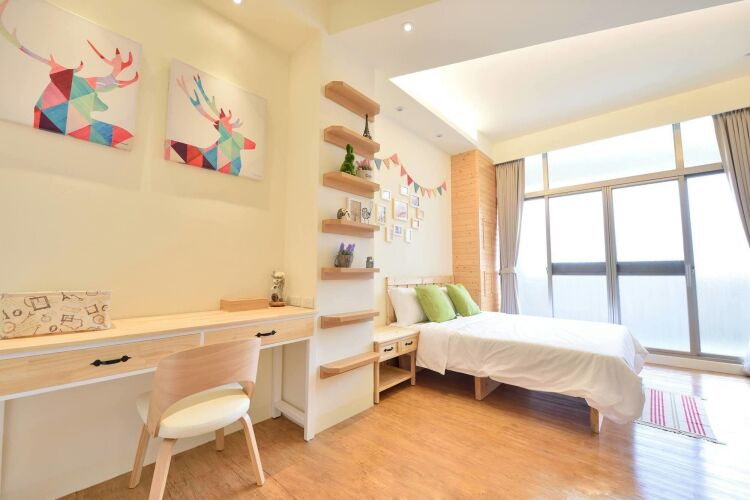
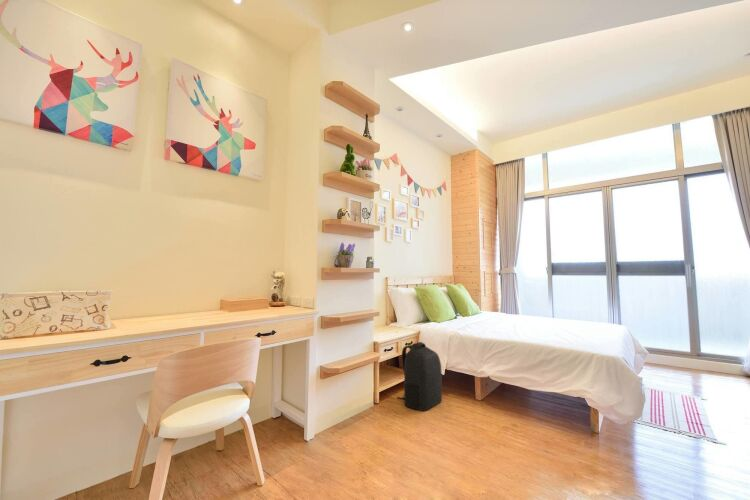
+ backpack (418, 371)
